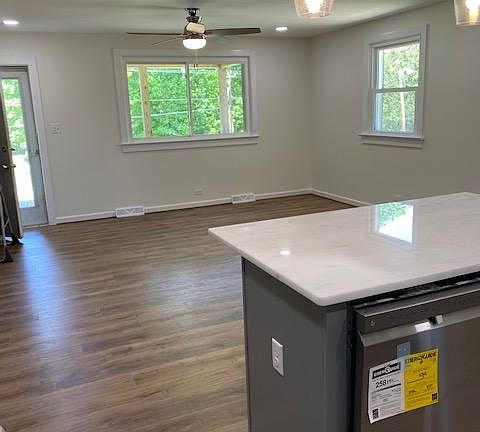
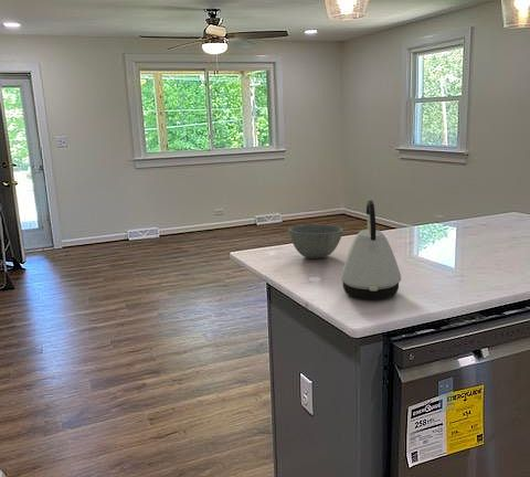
+ kettle (370, 246)
+ bowl (316, 242)
